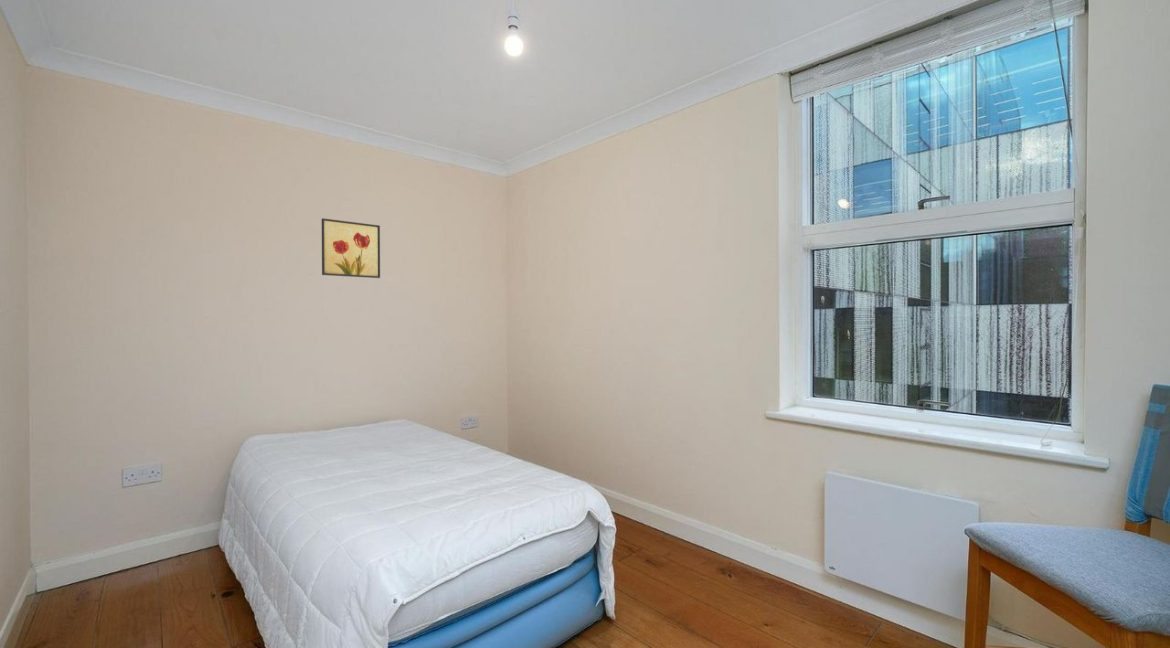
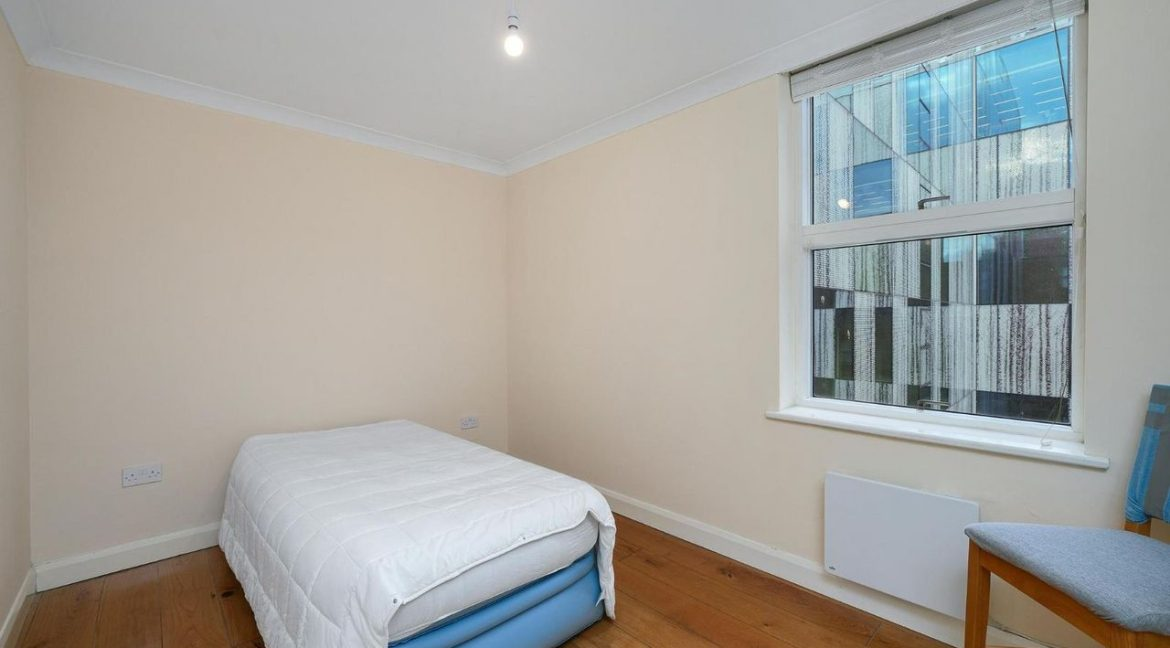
- wall art (351, 249)
